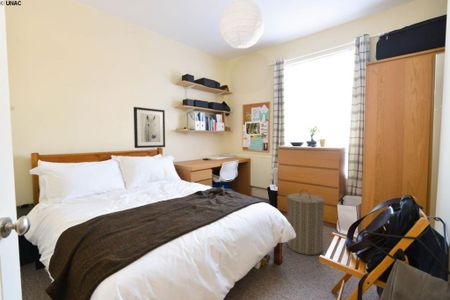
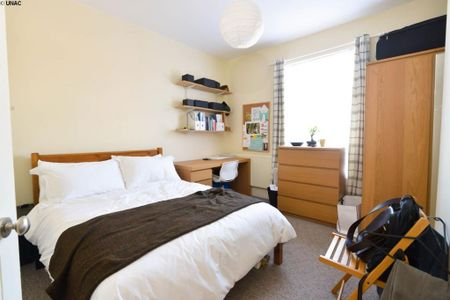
- laundry hamper (304, 218)
- wall art (150, 128)
